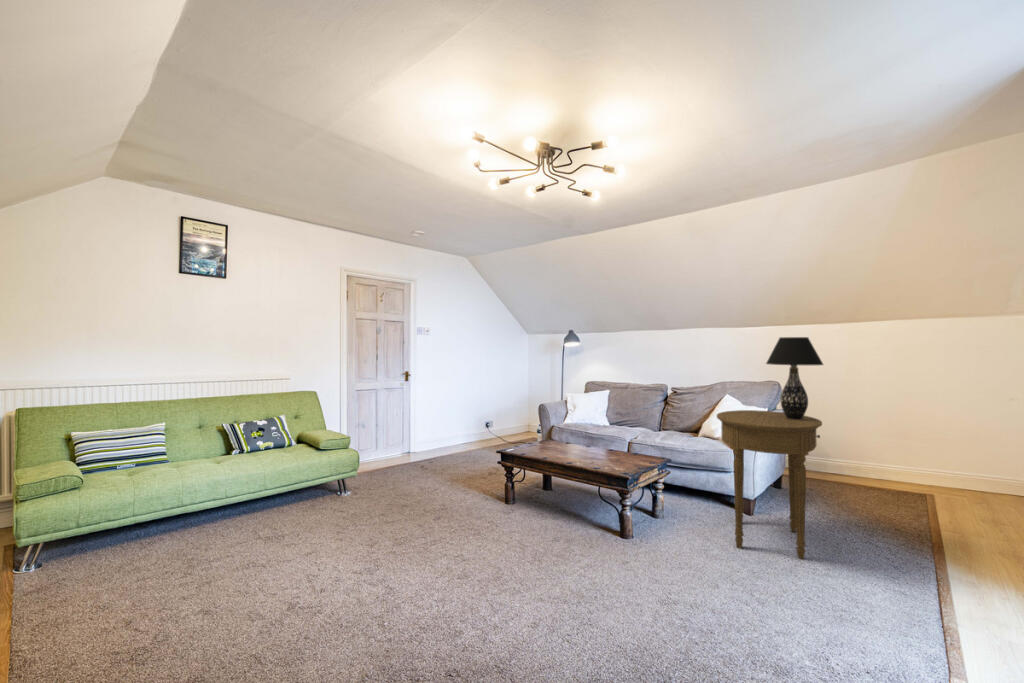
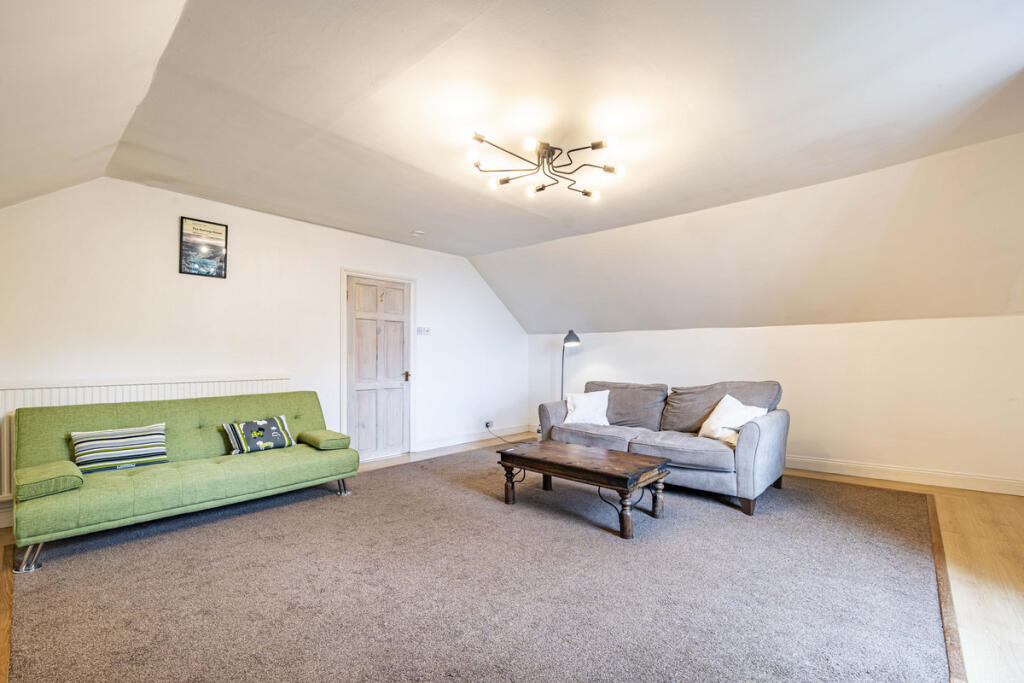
- side table (789, 478)
- table lamp (793, 377)
